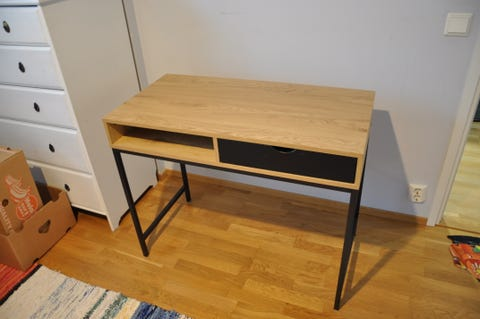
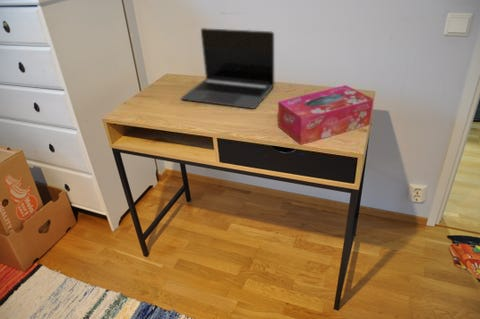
+ laptop (226, 66)
+ tissue box (324, 113)
